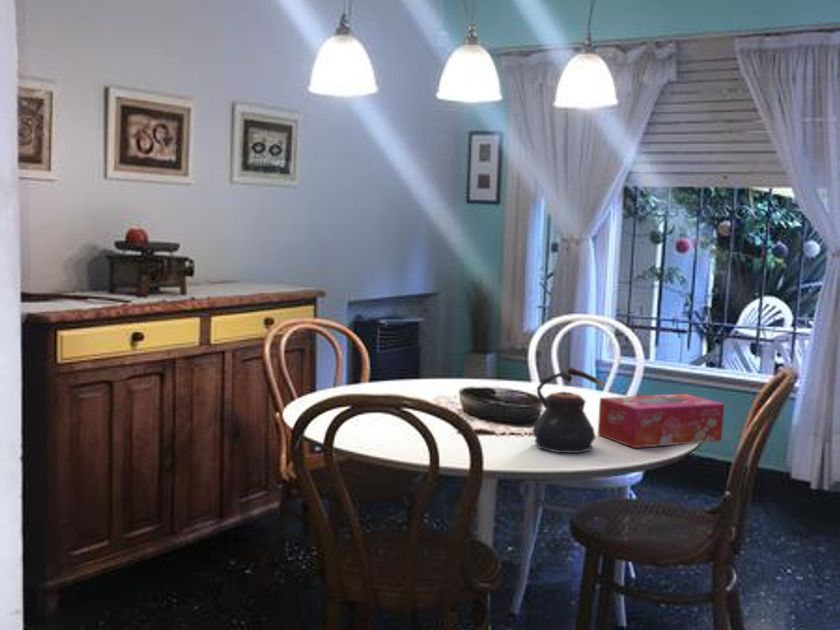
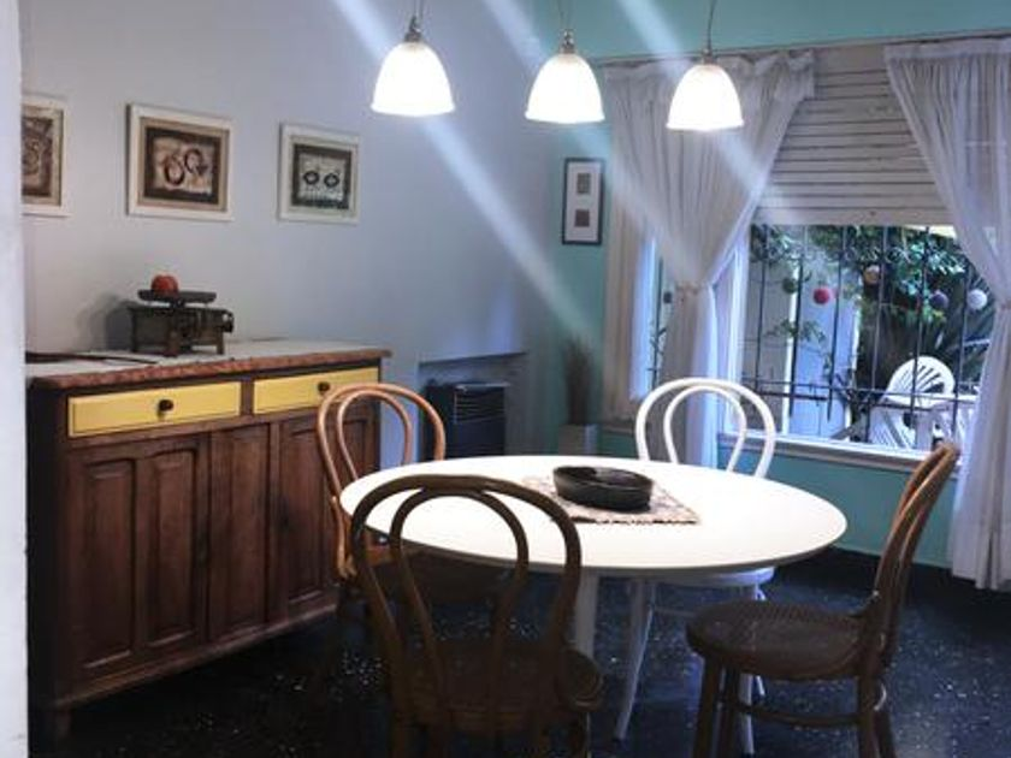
- teapot (563, 406)
- tissue box (660, 419)
